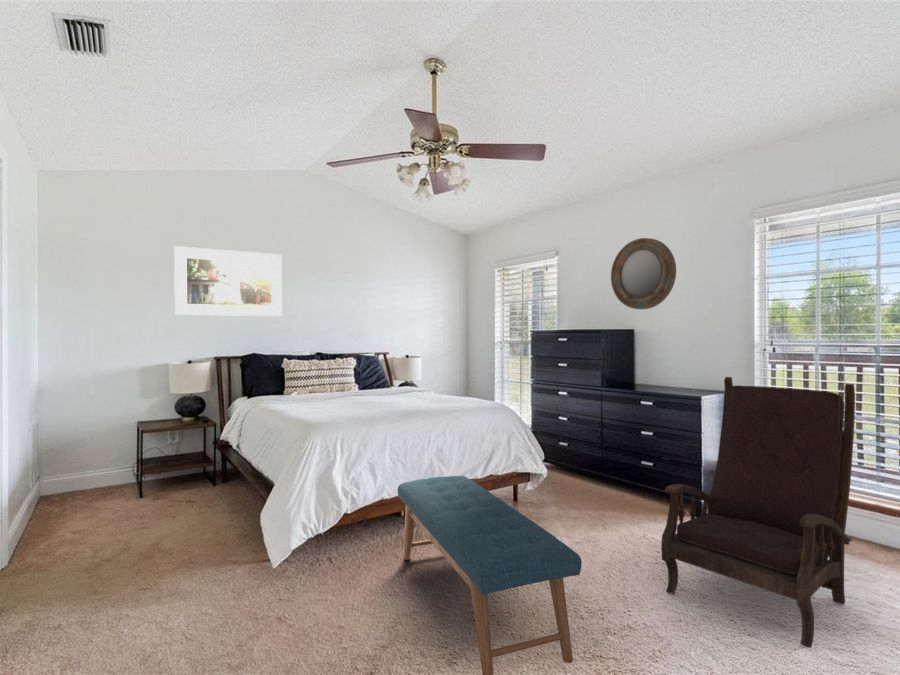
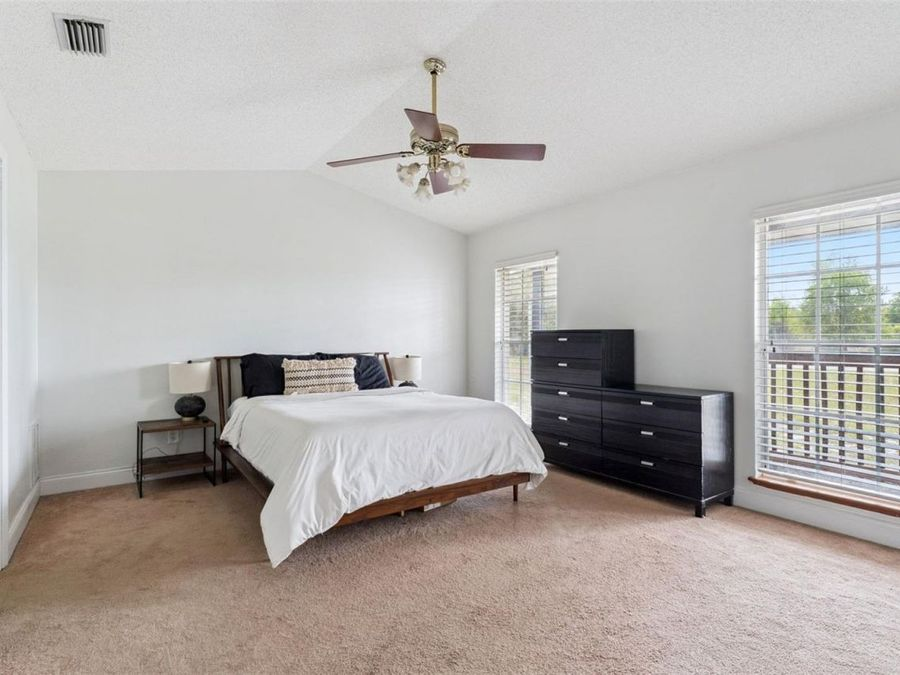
- home mirror (641, 273)
- armchair (759, 488)
- bench (472, 552)
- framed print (231, 283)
